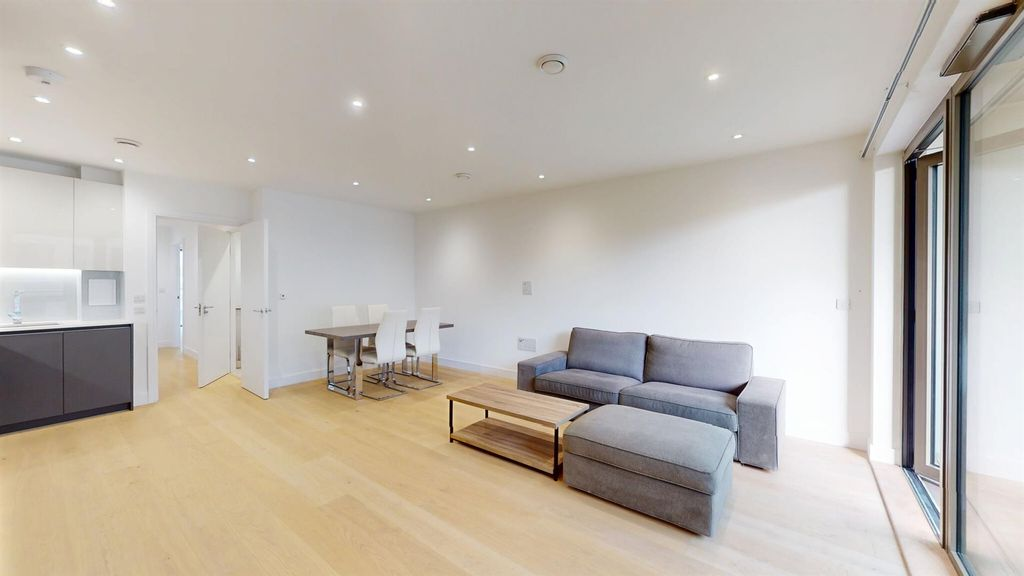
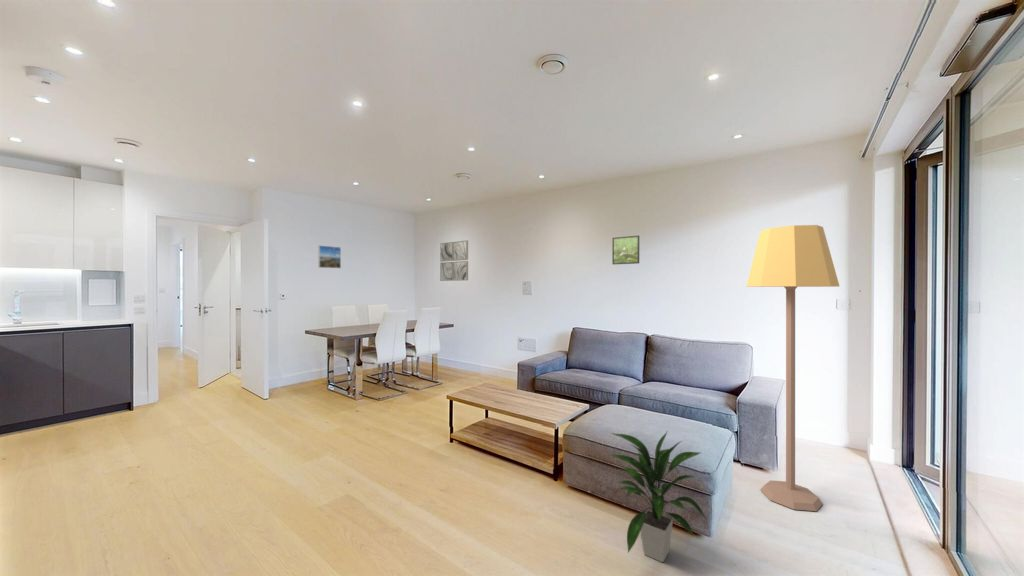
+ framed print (329, 257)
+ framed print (625, 250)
+ lamp (790, 363)
+ wall art (453, 260)
+ indoor plant (652, 492)
